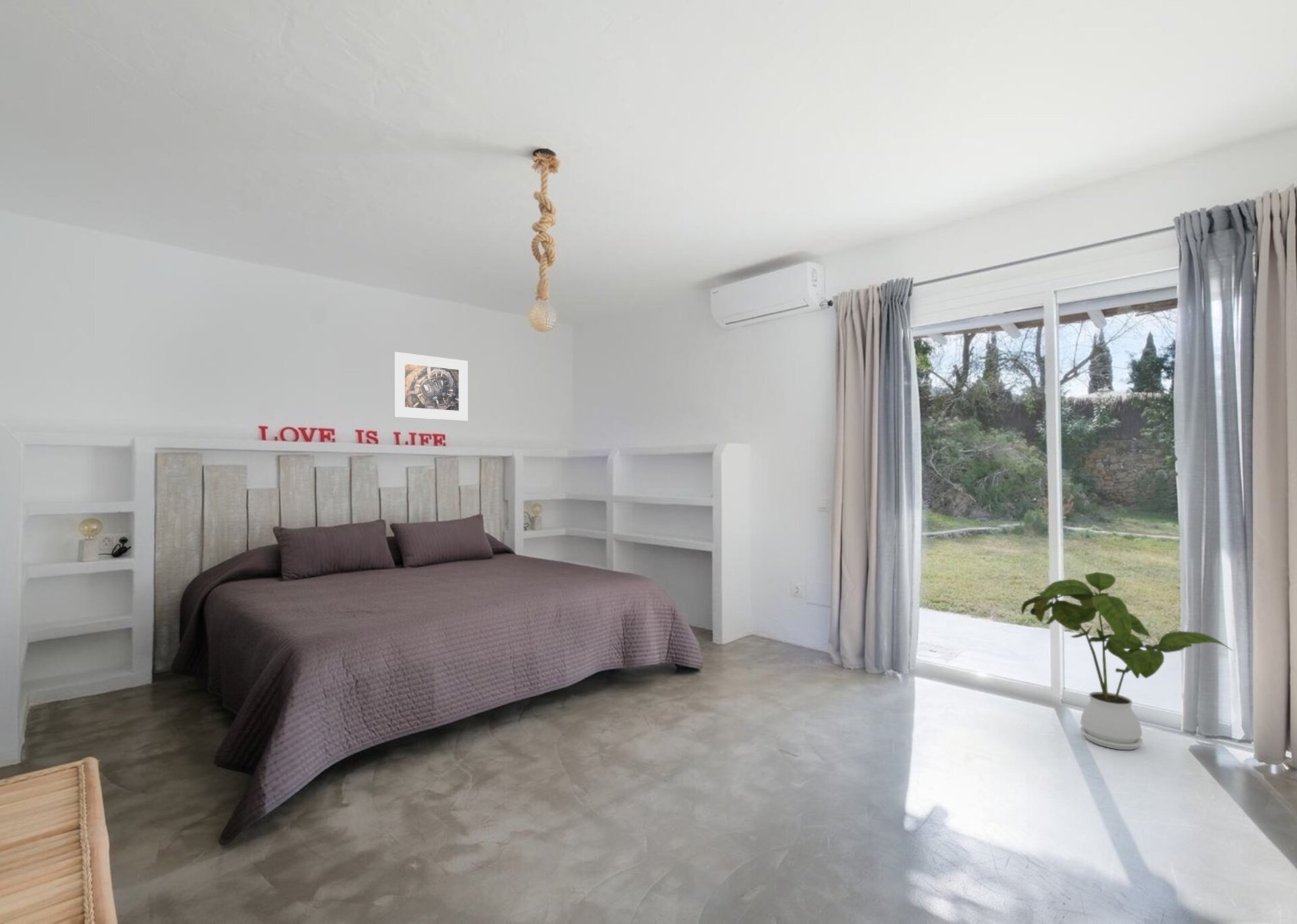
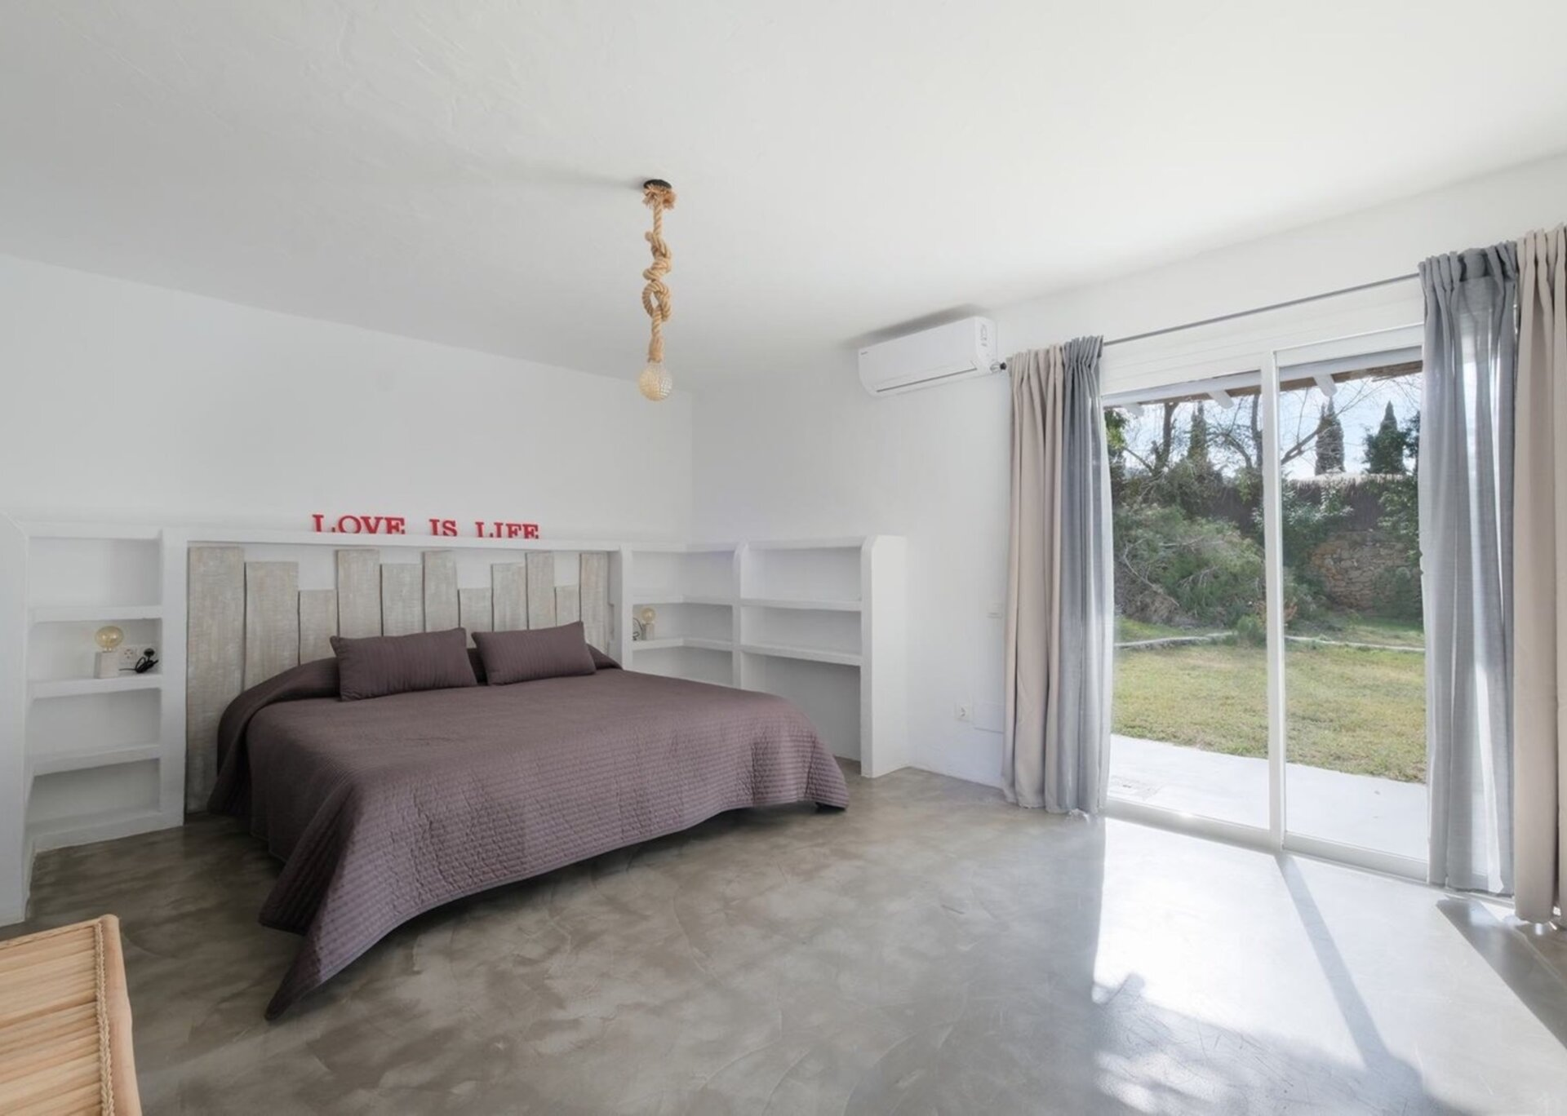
- house plant (1105, 661)
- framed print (432, 388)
